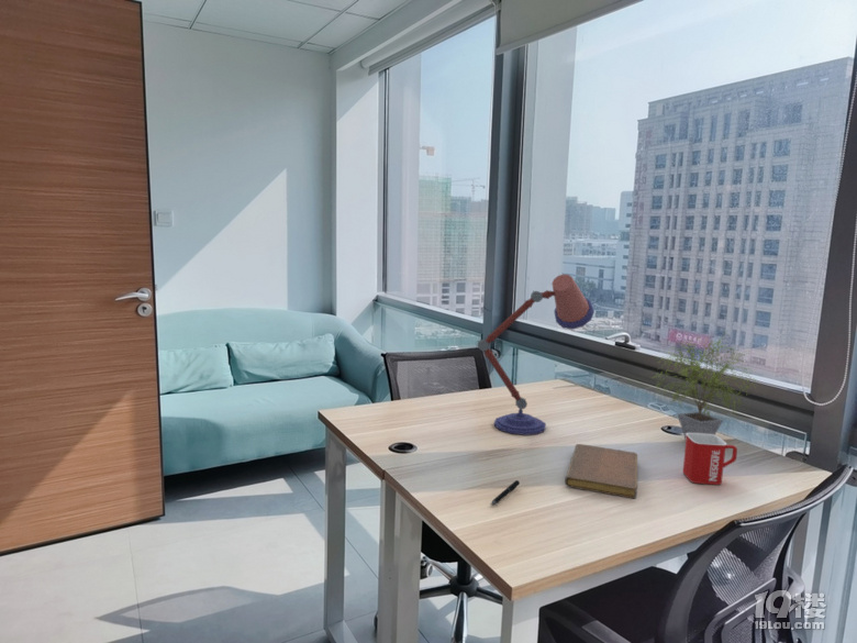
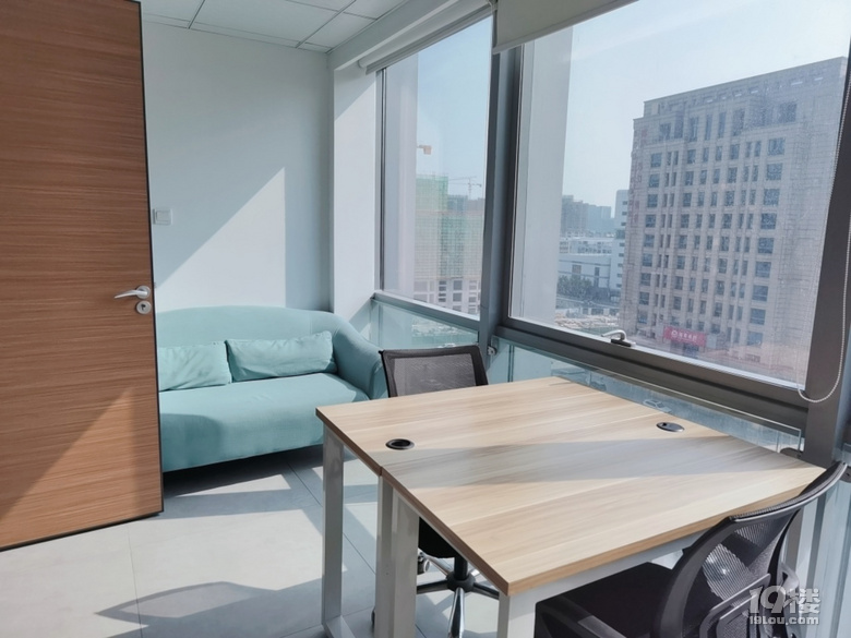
- desk lamp (559, 324)
- pen (504, 492)
- notebook (602, 468)
- mug (711, 458)
- potted plant (702, 383)
